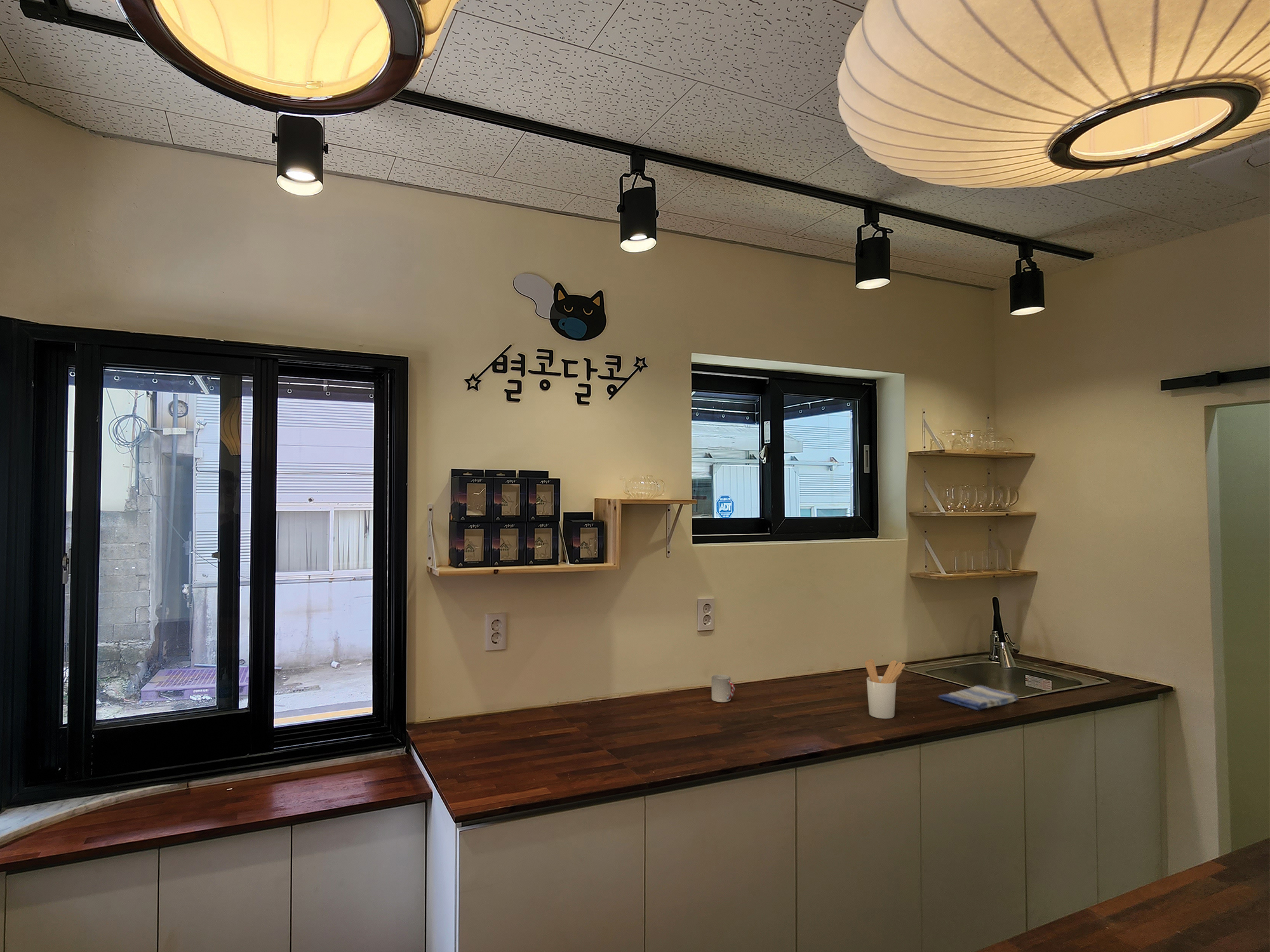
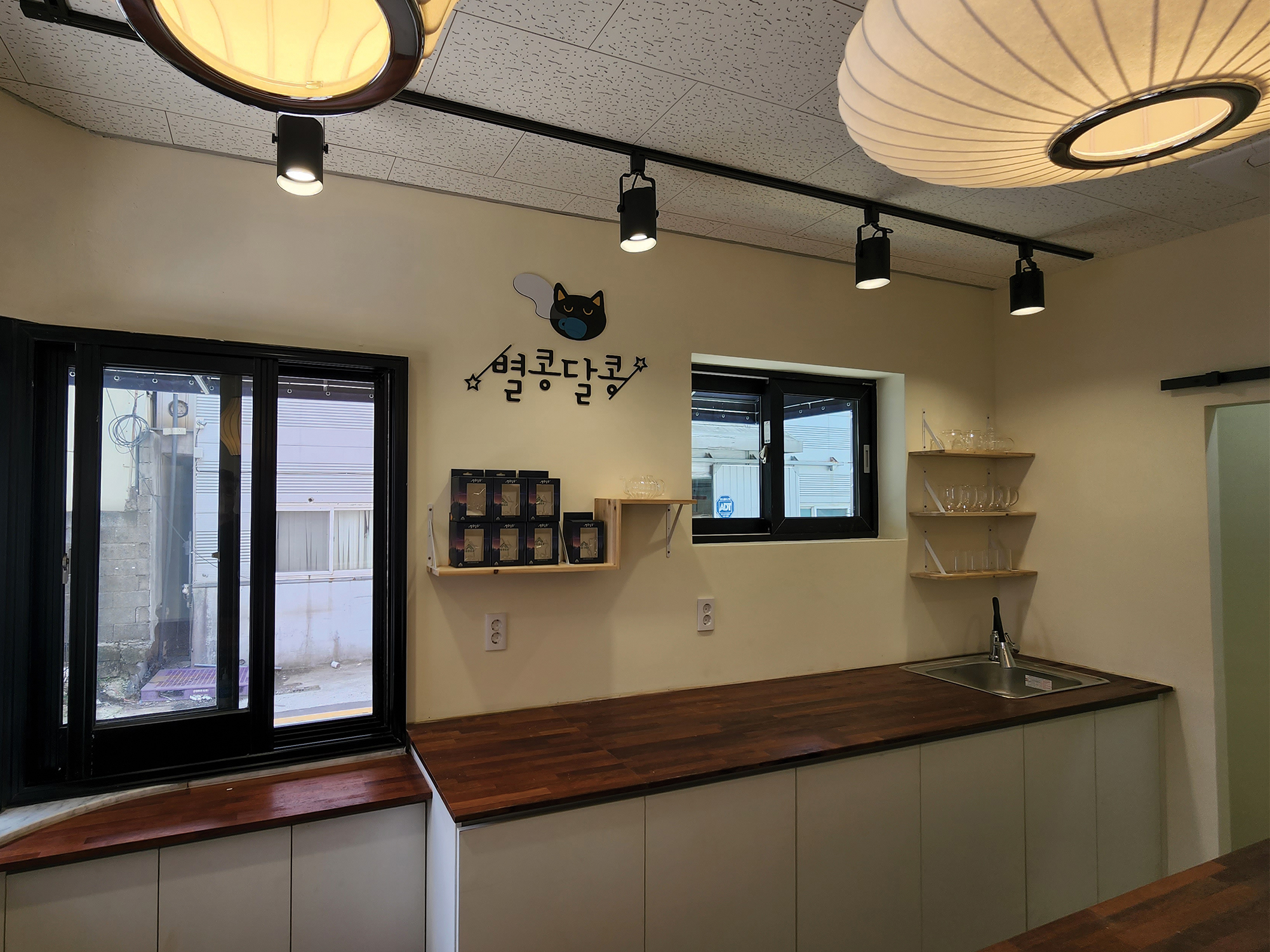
- utensil holder (886, 687)
- cup (724, 689)
- dish towel (978, 696)
